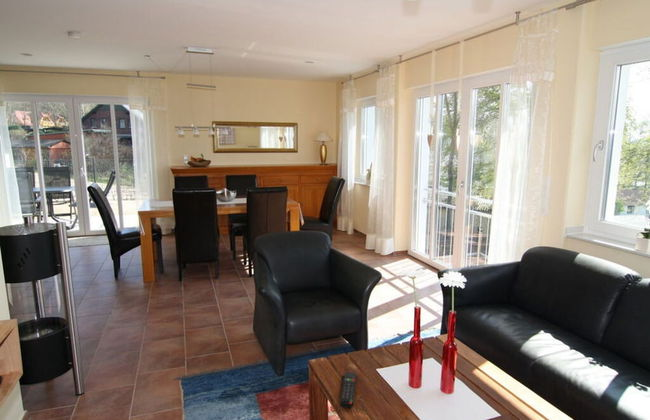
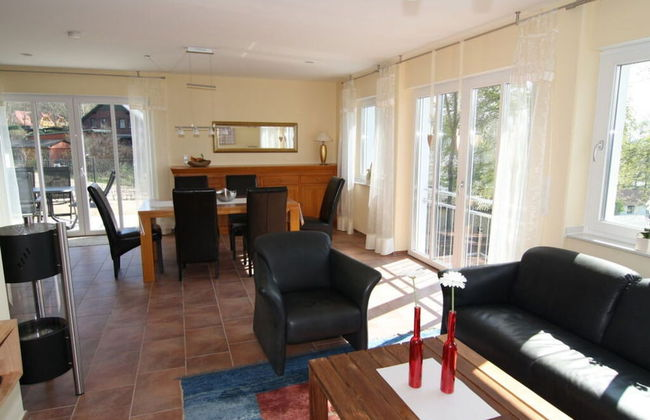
- remote control (348, 389)
